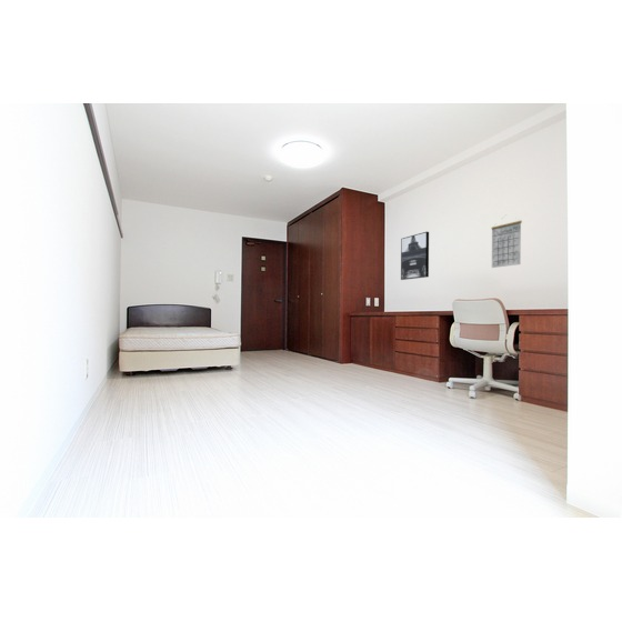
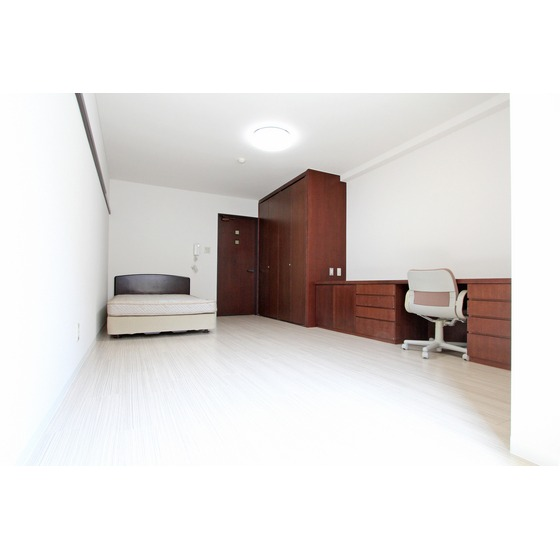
- wall art (413, 257)
- calendar (505, 240)
